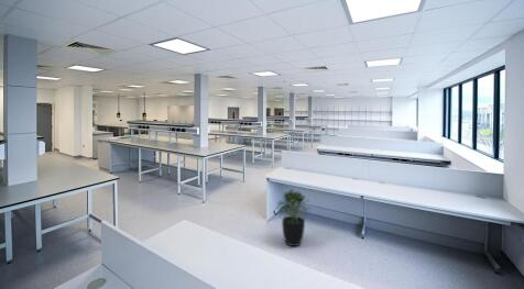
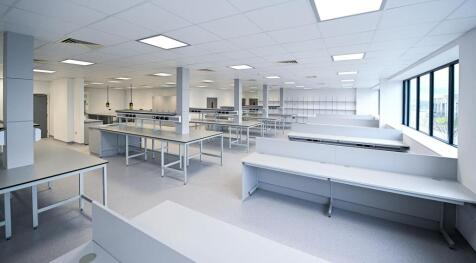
- potted plant (292, 214)
